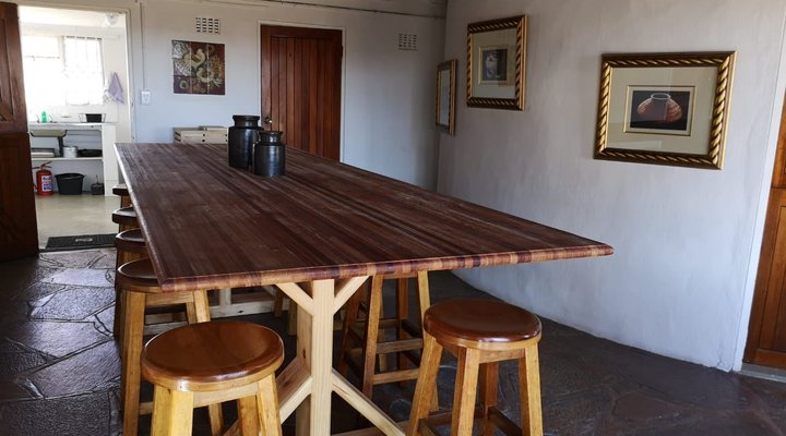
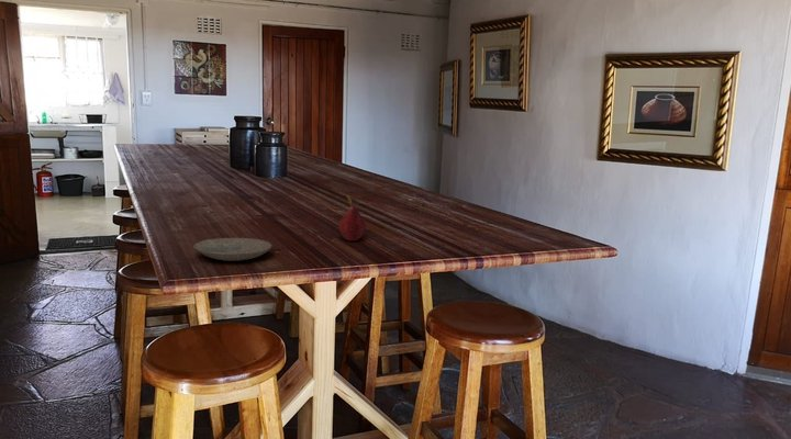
+ fruit (352, 217)
+ plate (233, 250)
